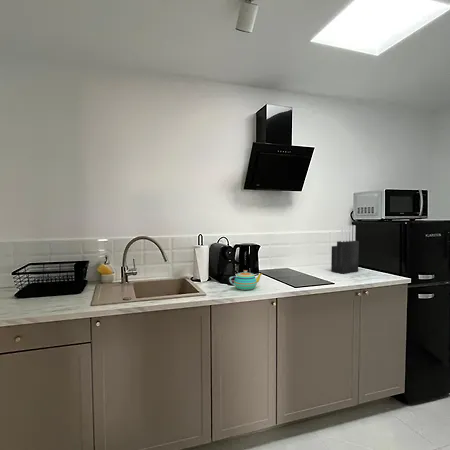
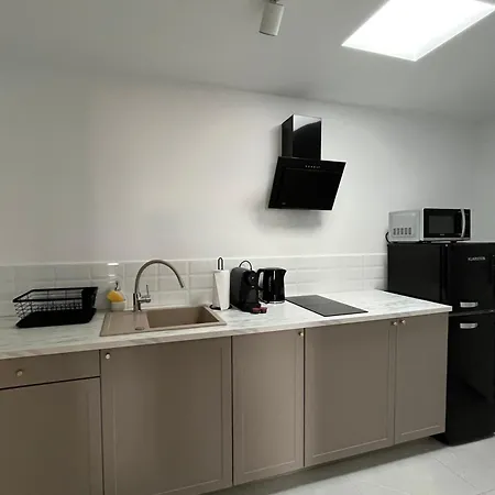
- teapot (246, 279)
- knife block (343, 248)
